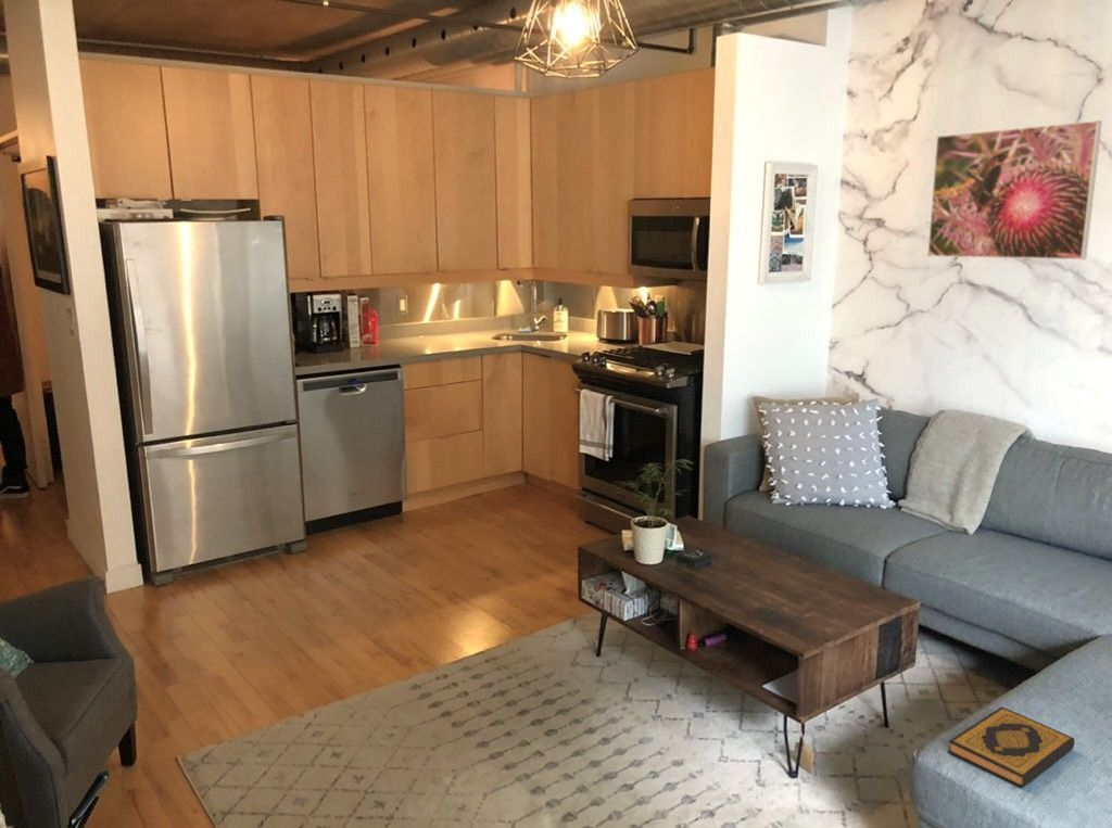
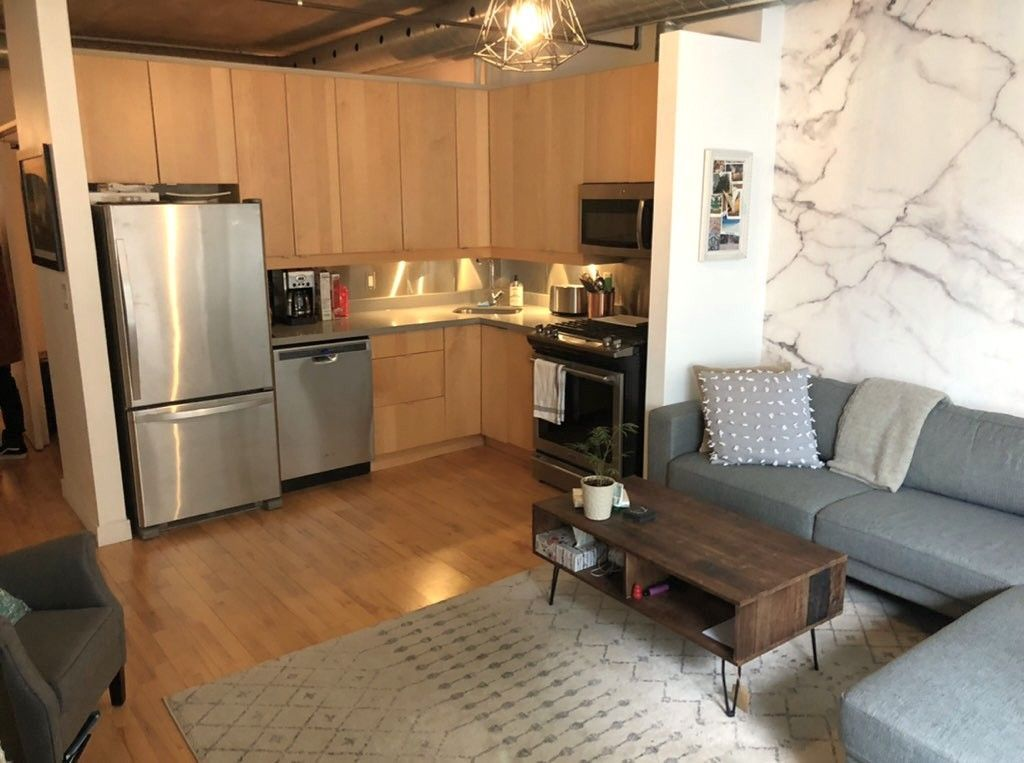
- hardback book (1011, 744)
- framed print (1007, 194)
